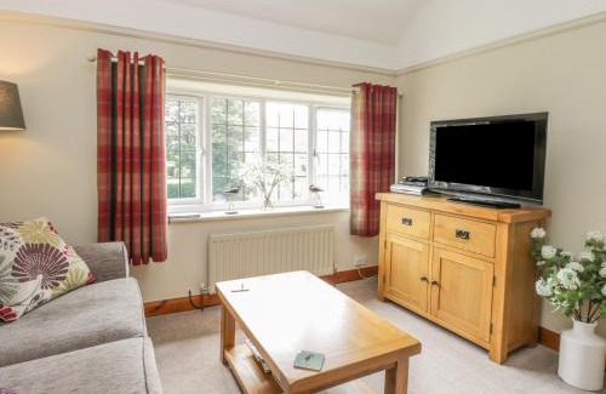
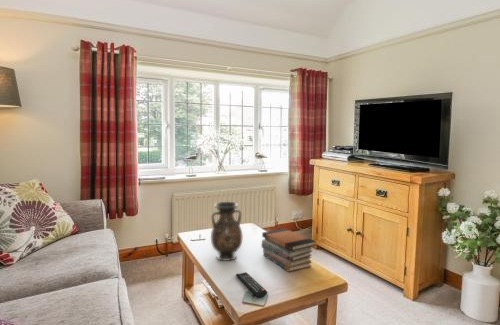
+ book stack (286, 248)
+ vase (226, 230)
+ remote control (250, 283)
